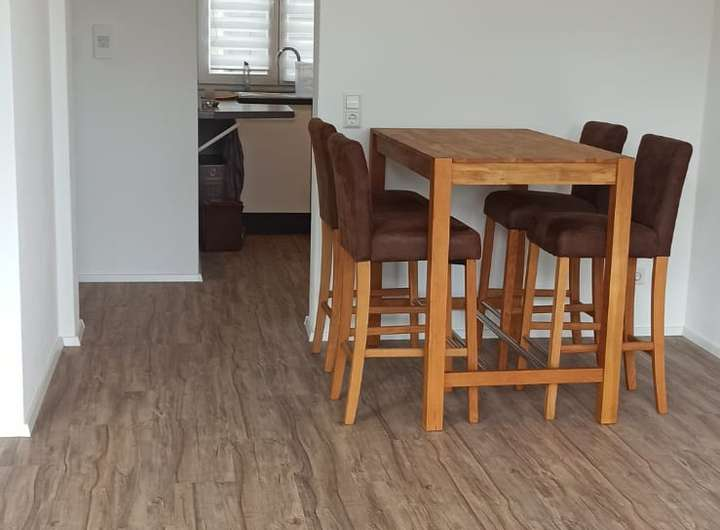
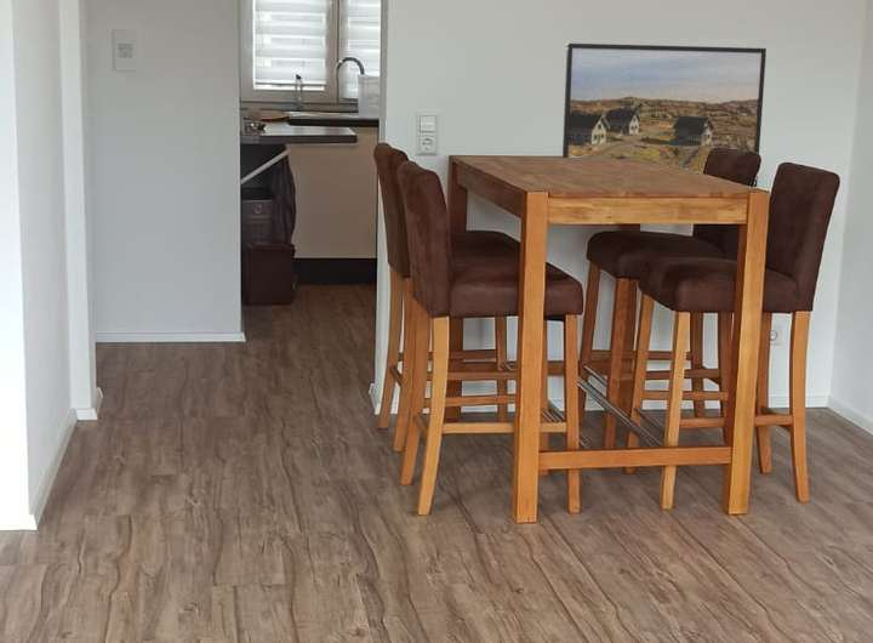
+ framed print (662, 135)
